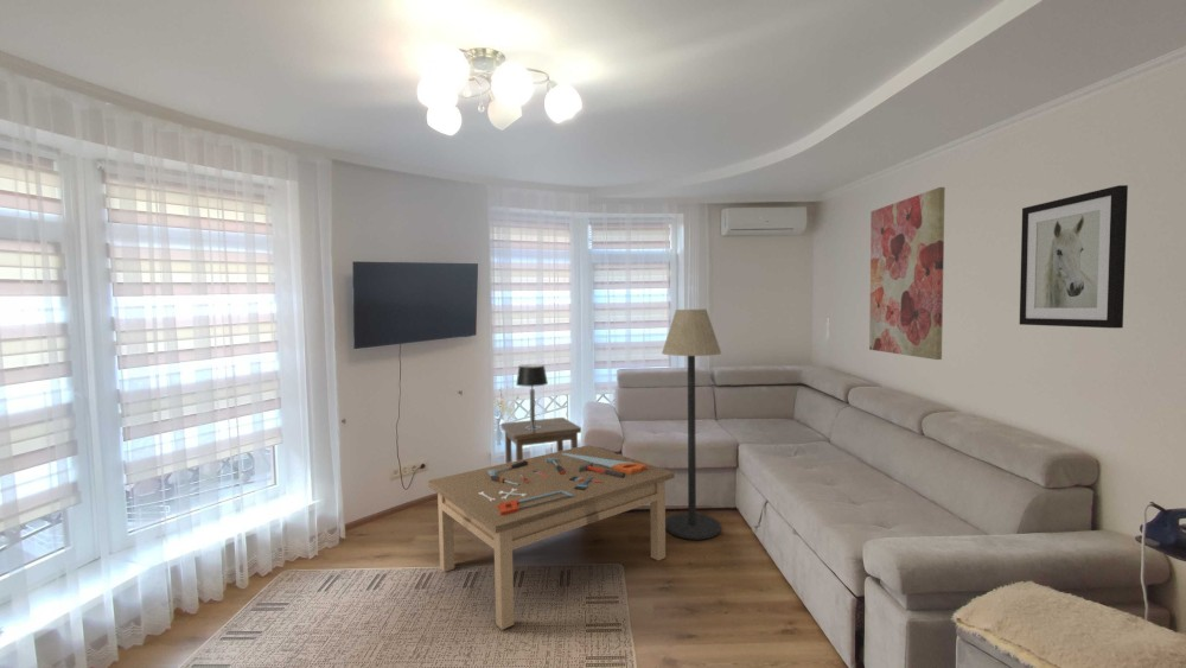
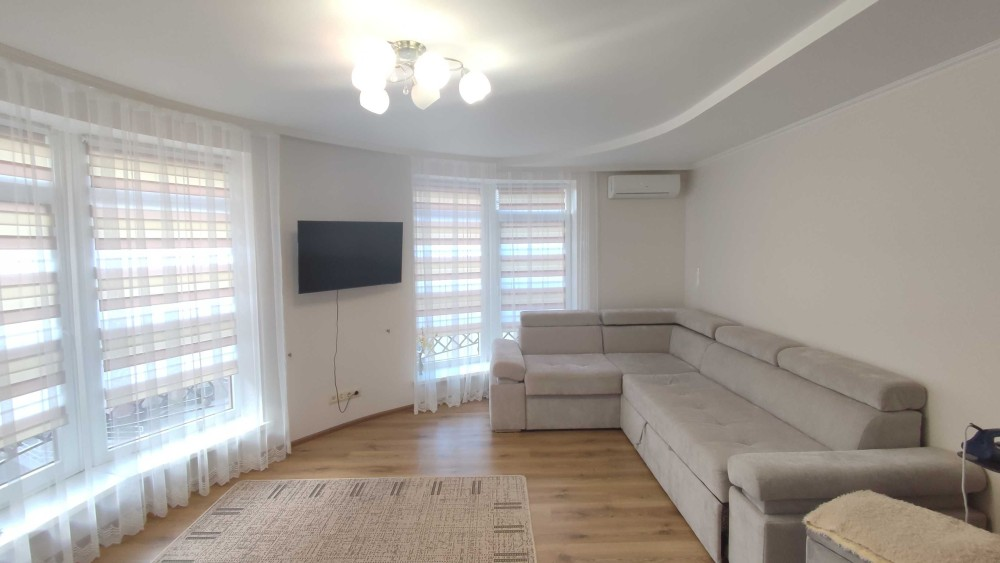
- floor lamp (691, 419)
- wall art (903, 278)
- wall art (1067, 262)
- side table (541, 443)
- coffee table (553, 517)
- table lamp (531, 396)
